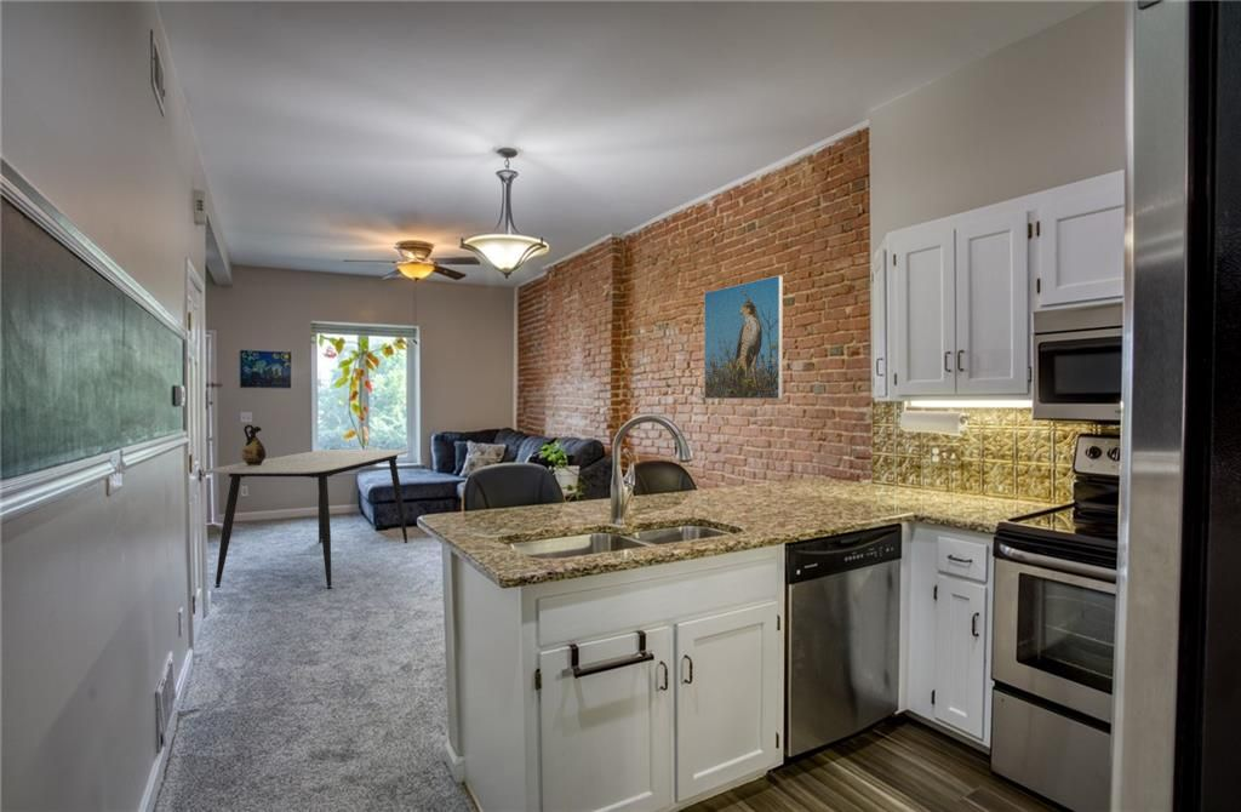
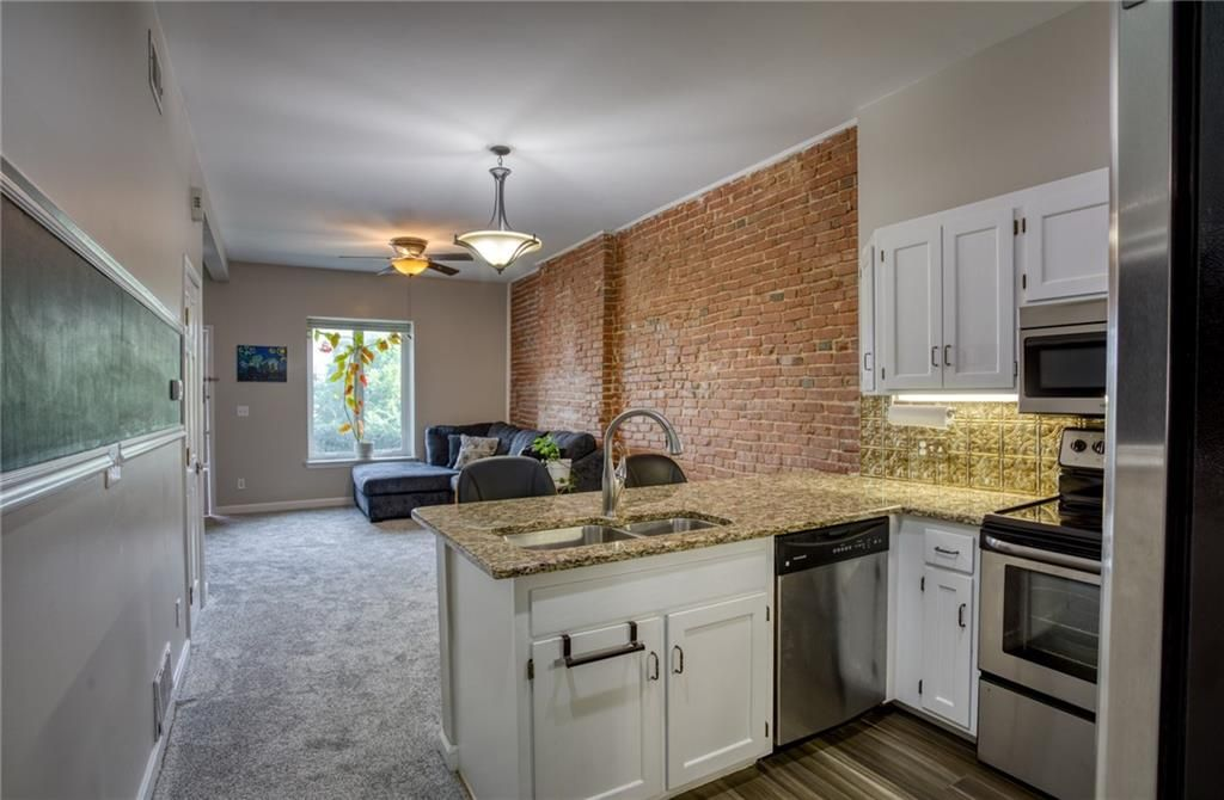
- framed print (740, 342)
- dining table (324, 510)
- ceramic jug (252, 444)
